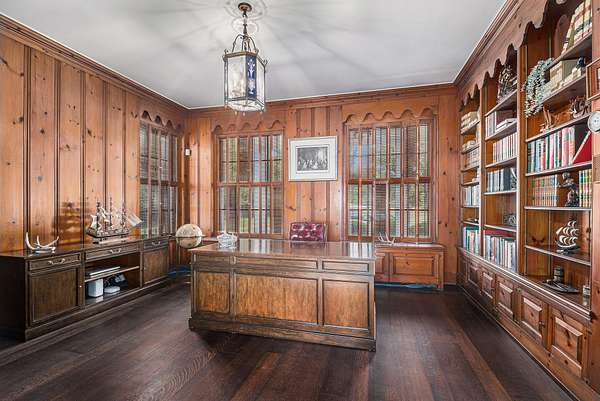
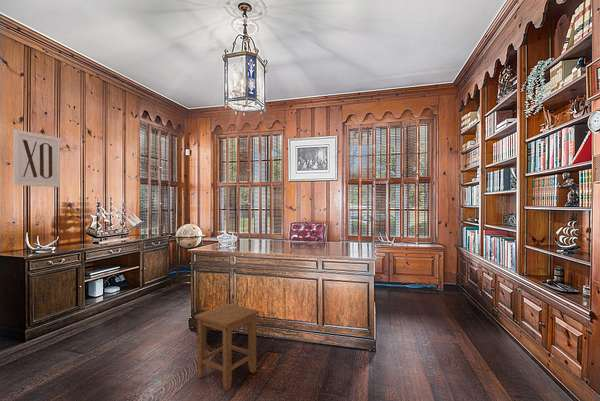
+ stool (227, 343)
+ wall art (38, 160)
